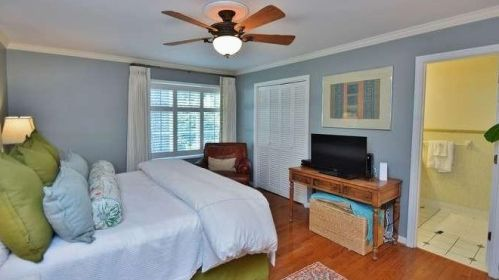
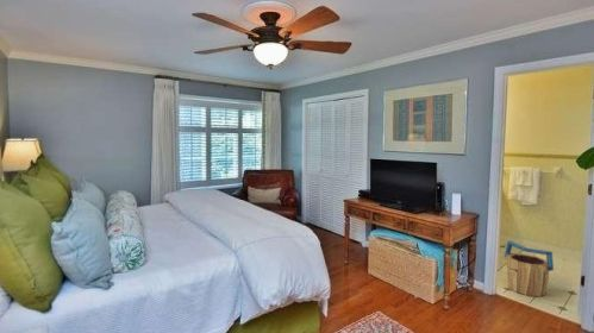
+ bucket (526, 268)
